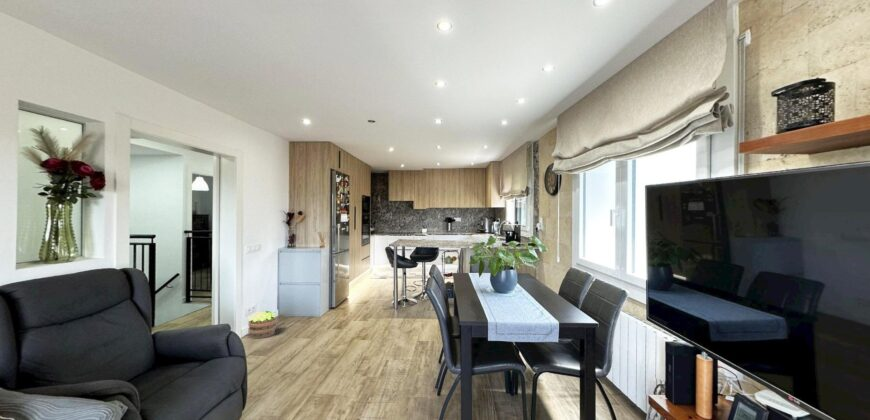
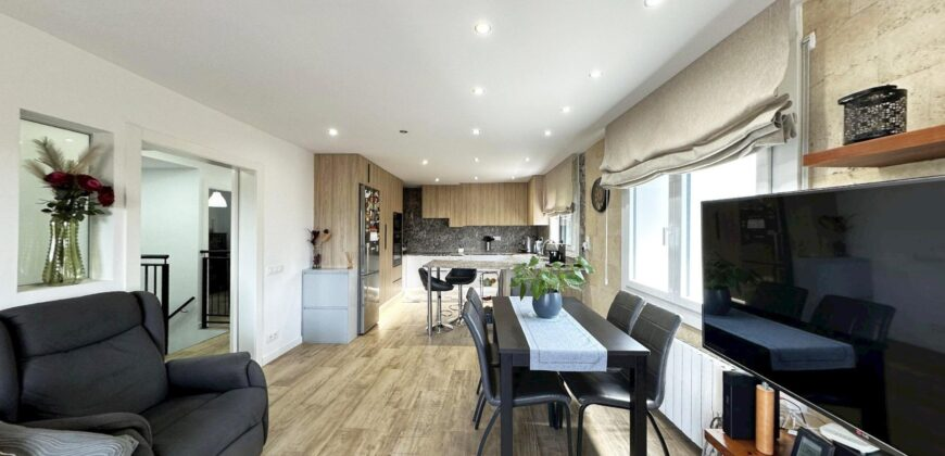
- potted plant (262, 323)
